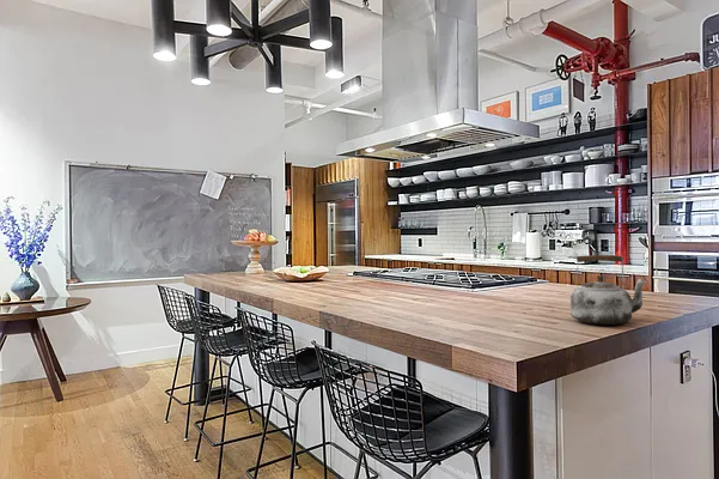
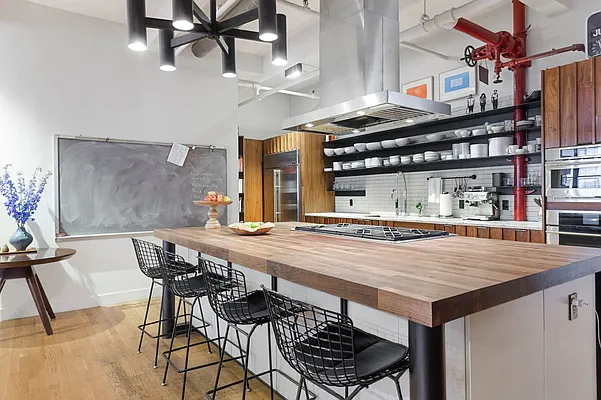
- kettle (608, 287)
